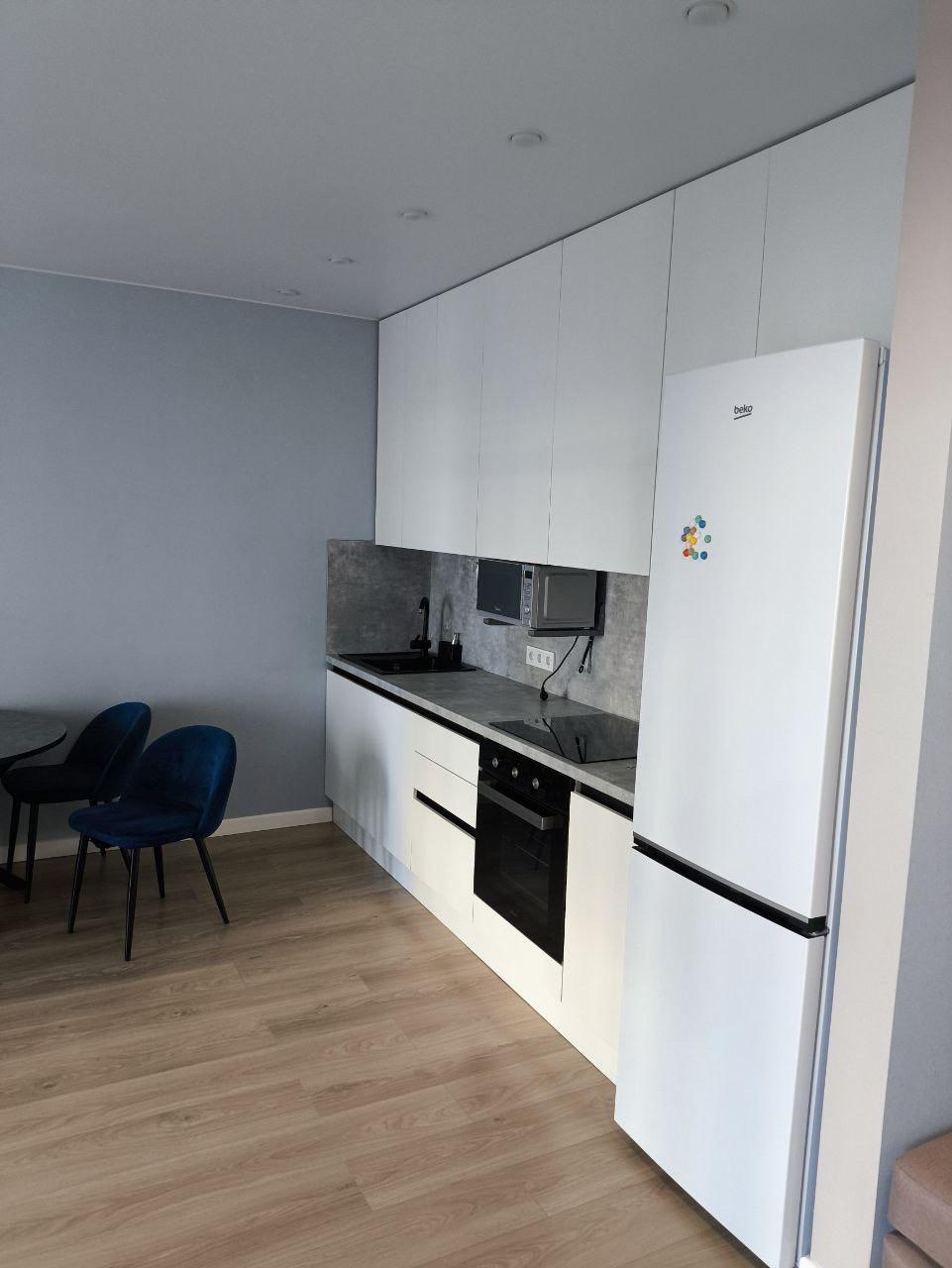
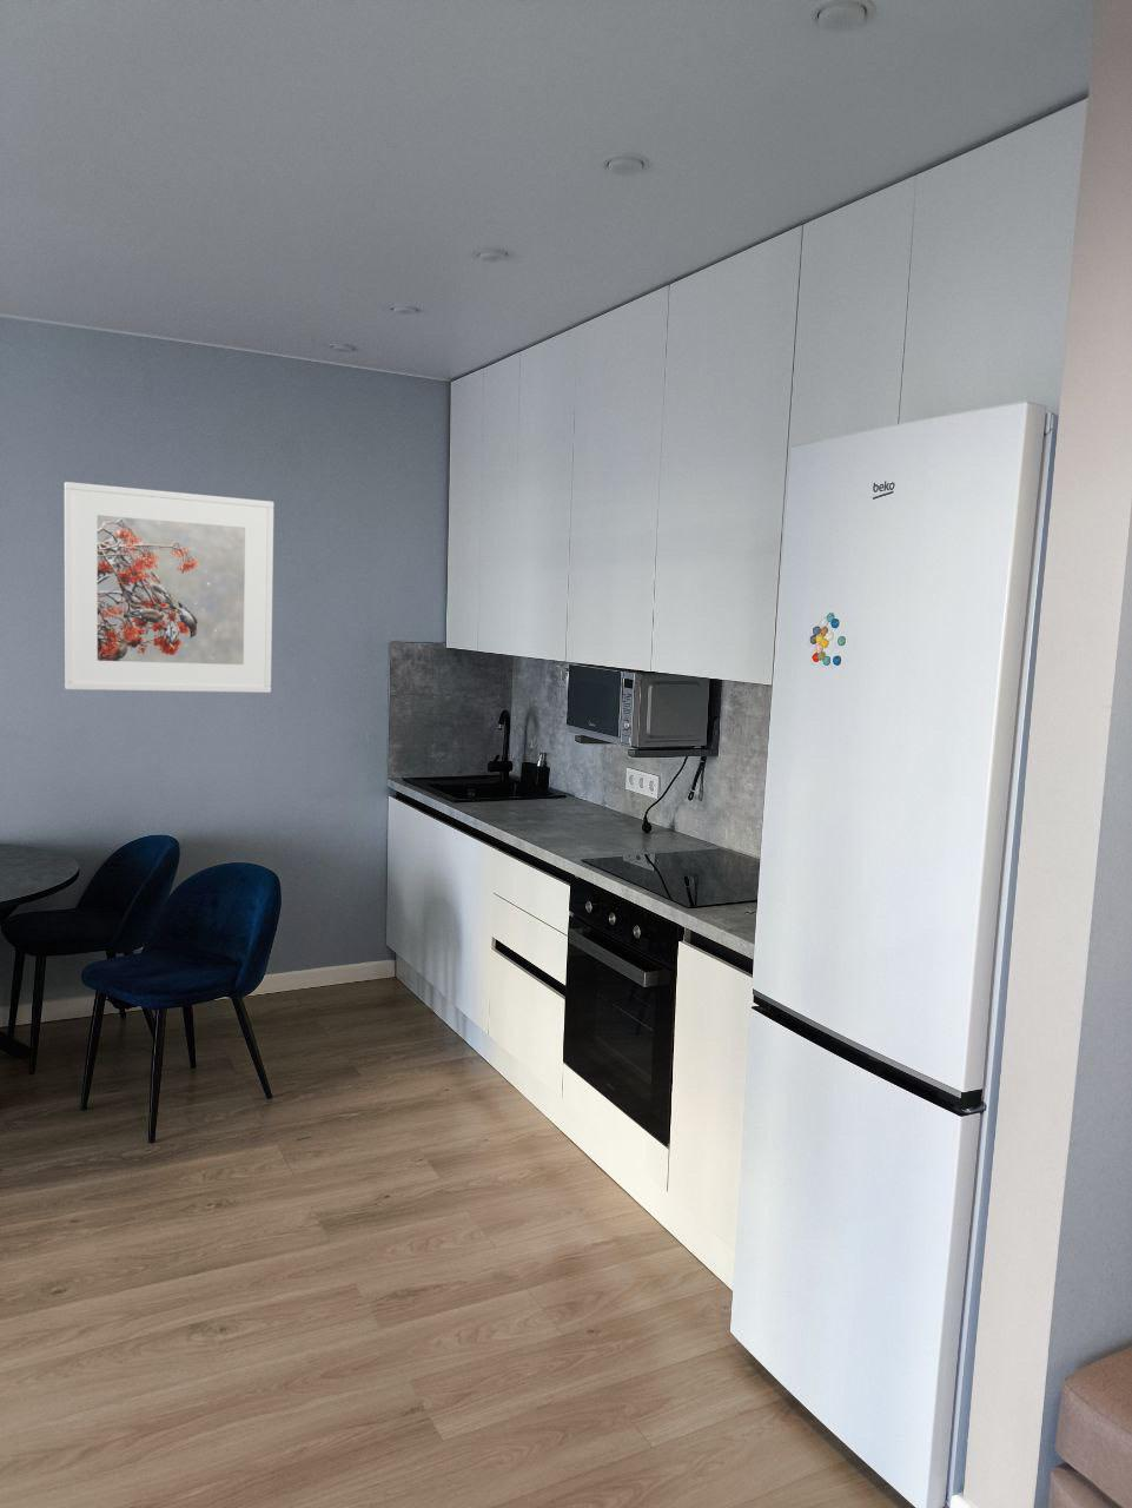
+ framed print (172, 591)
